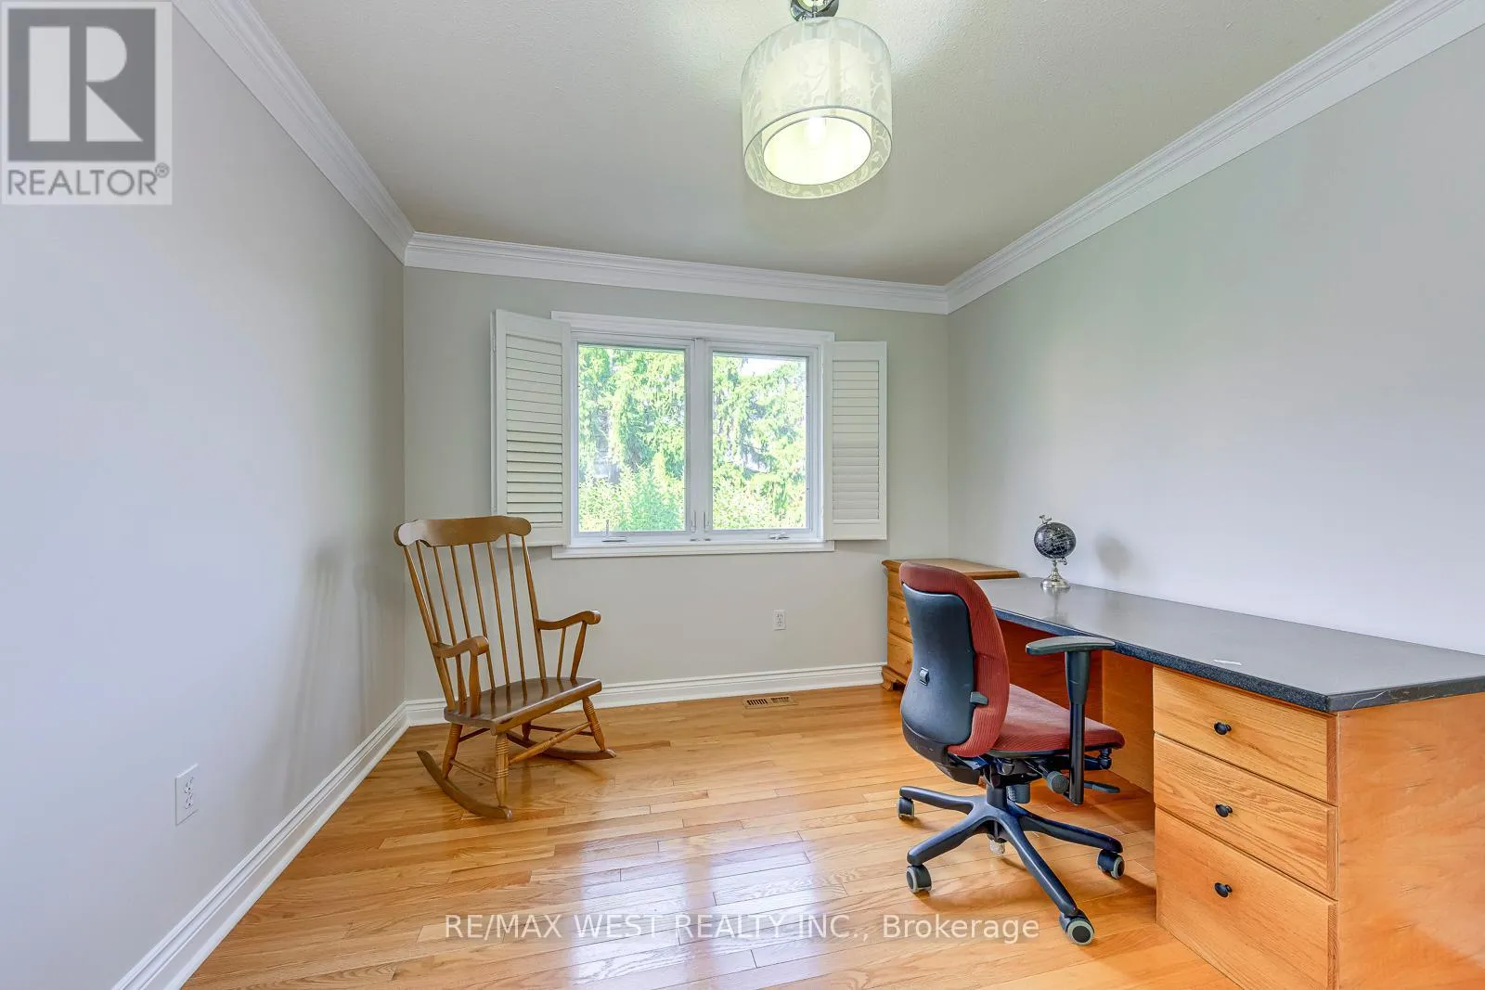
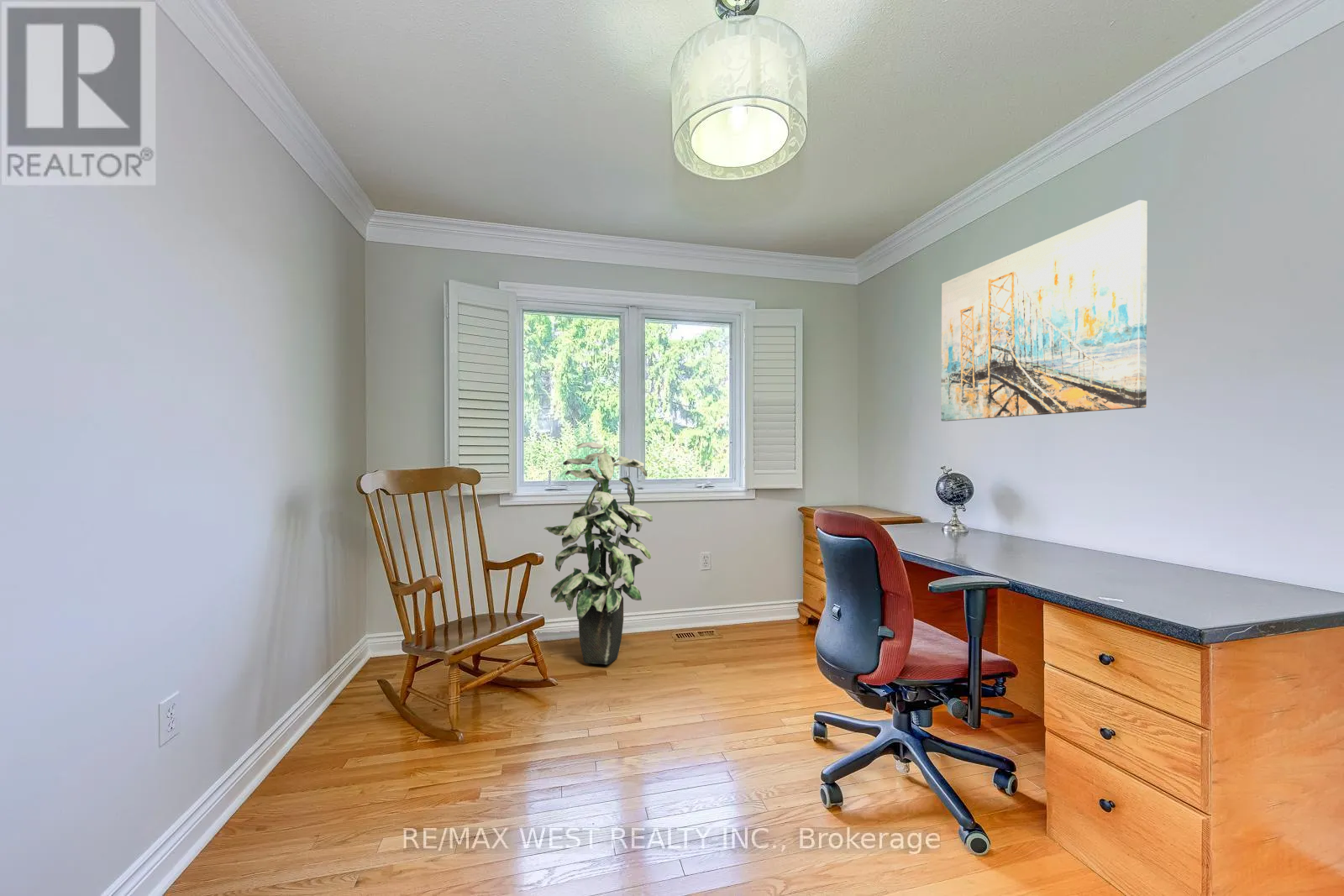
+ indoor plant (597, 549)
+ wall art (1023, 333)
